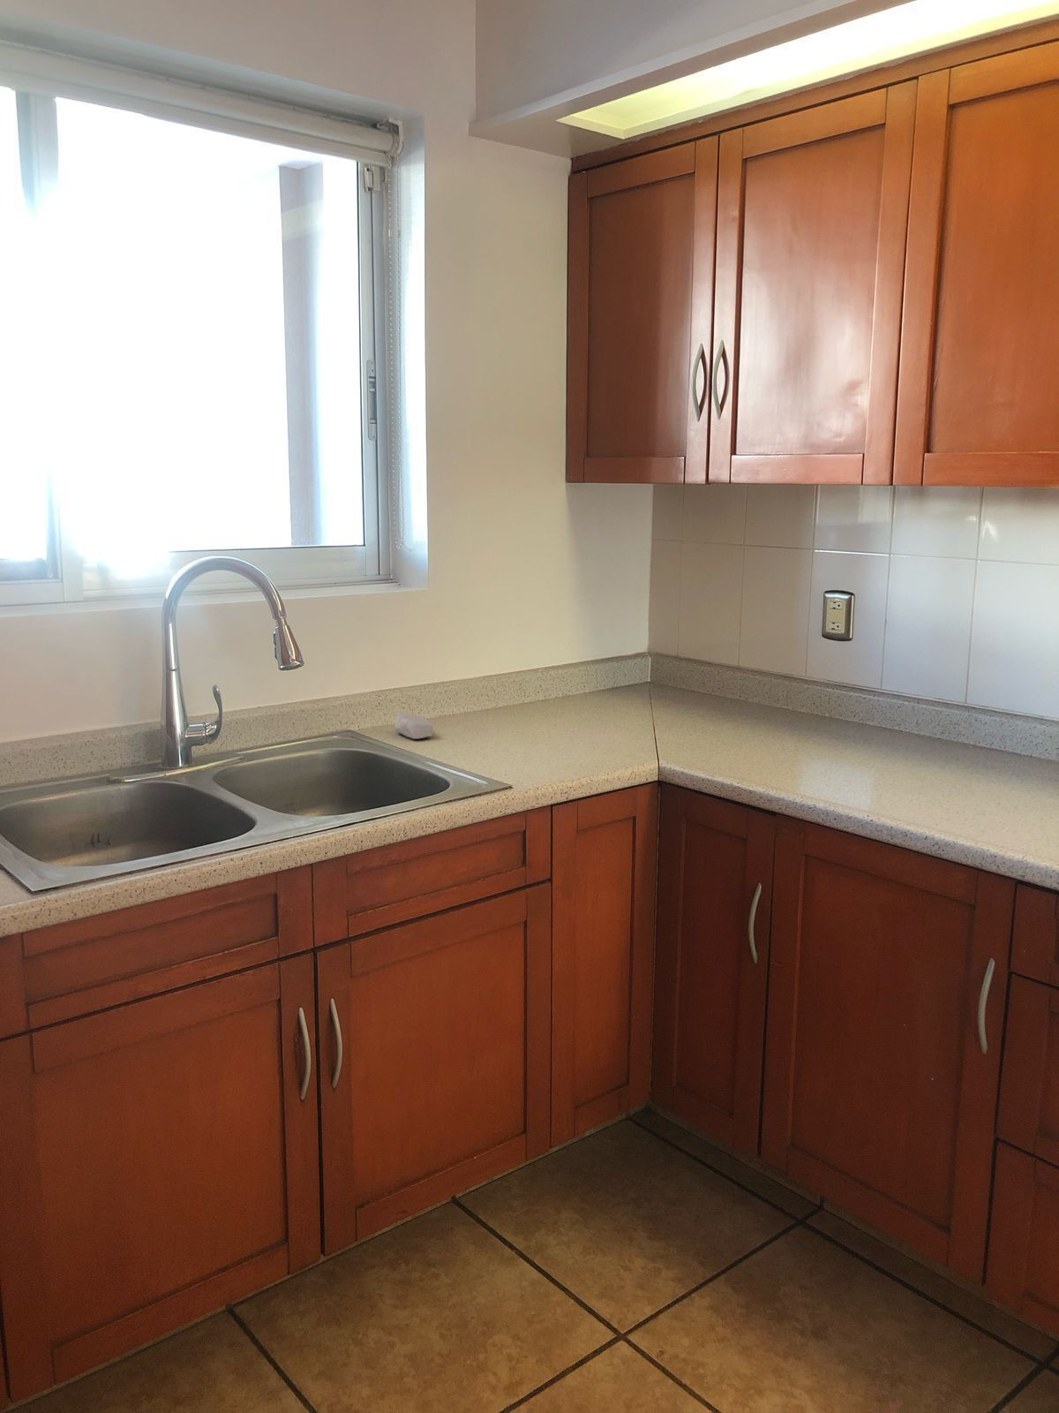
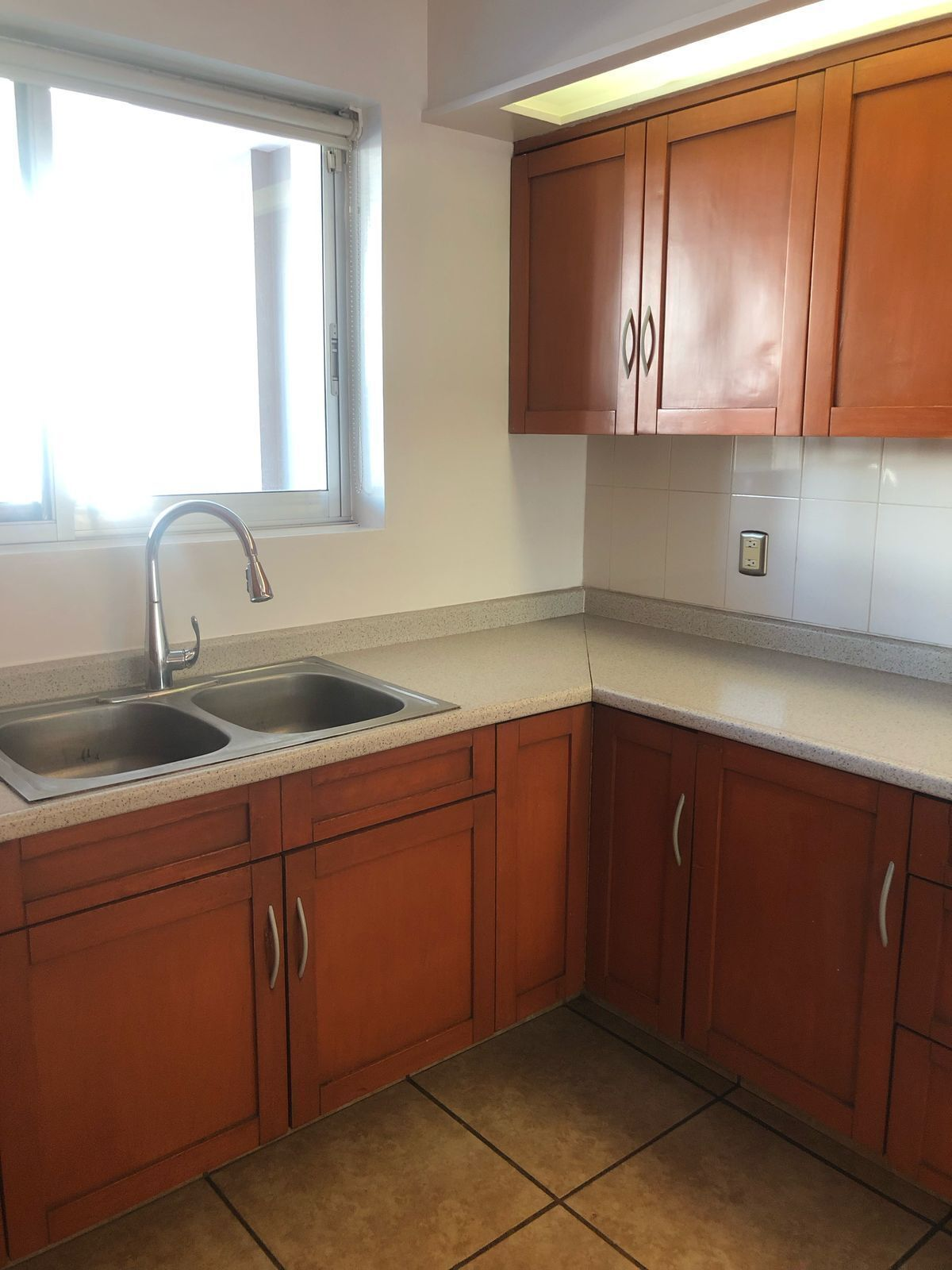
- soap bar (413, 724)
